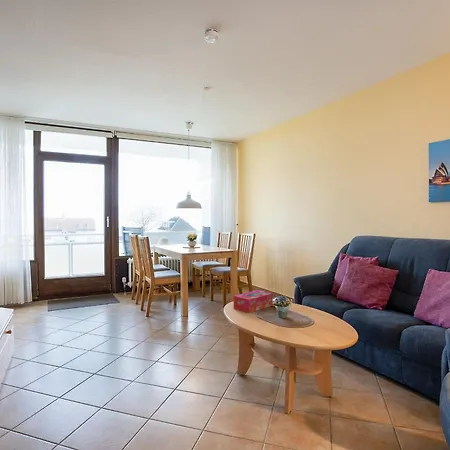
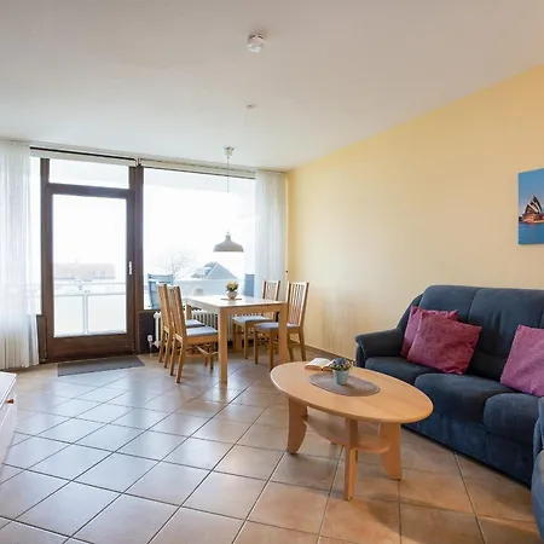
- tissue box (253, 300)
